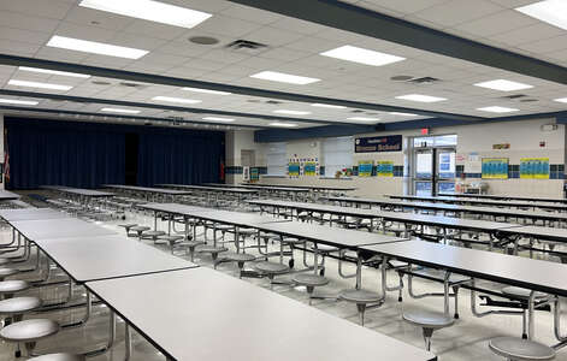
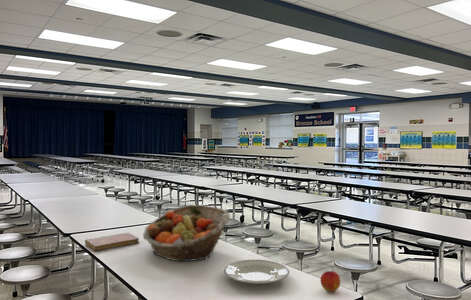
+ peach (330, 280)
+ notebook (112, 241)
+ fruit basket (186, 230)
+ plate (256, 274)
